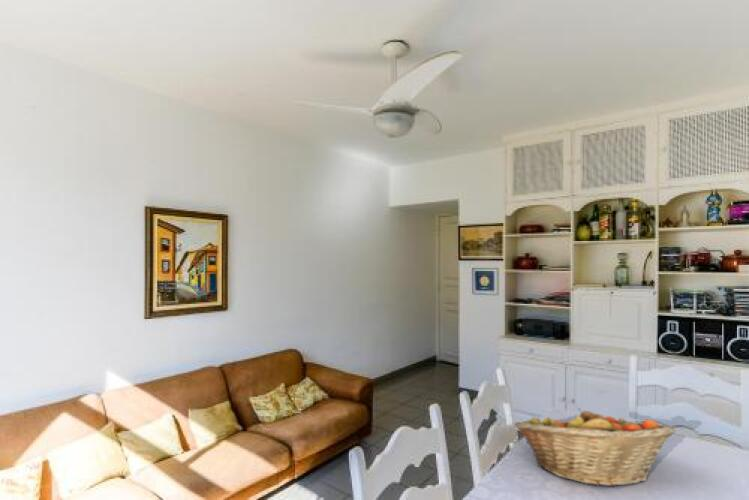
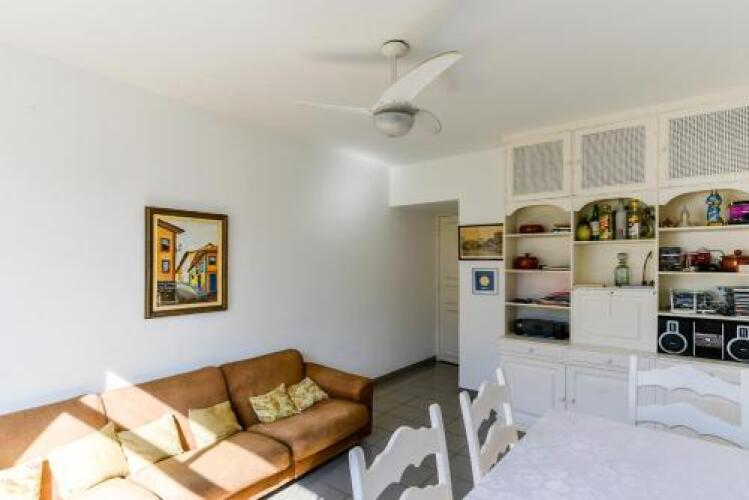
- fruit basket (590, 437)
